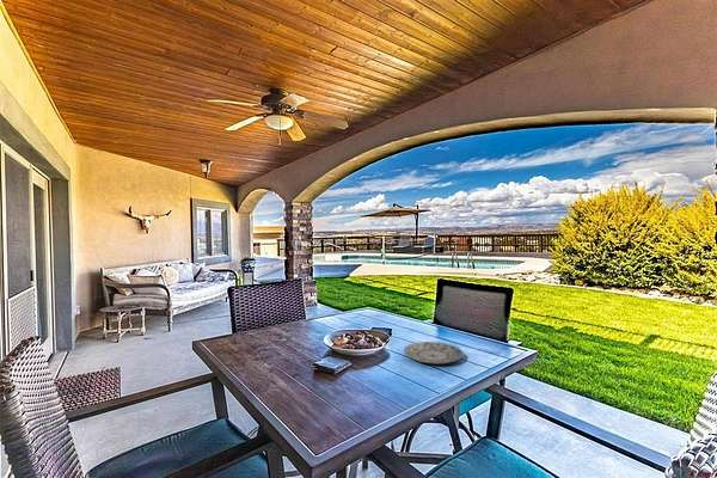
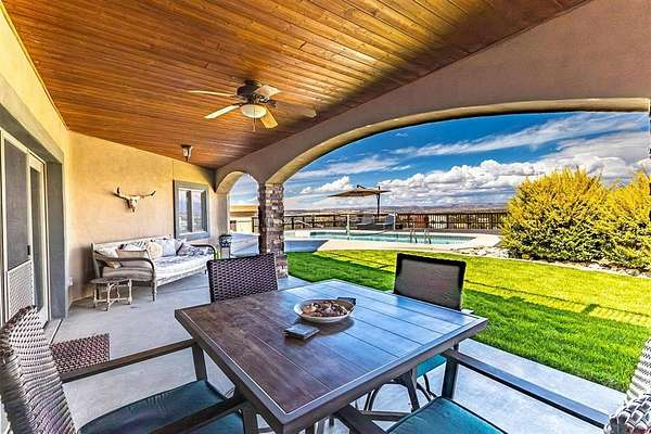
- plate (433, 354)
